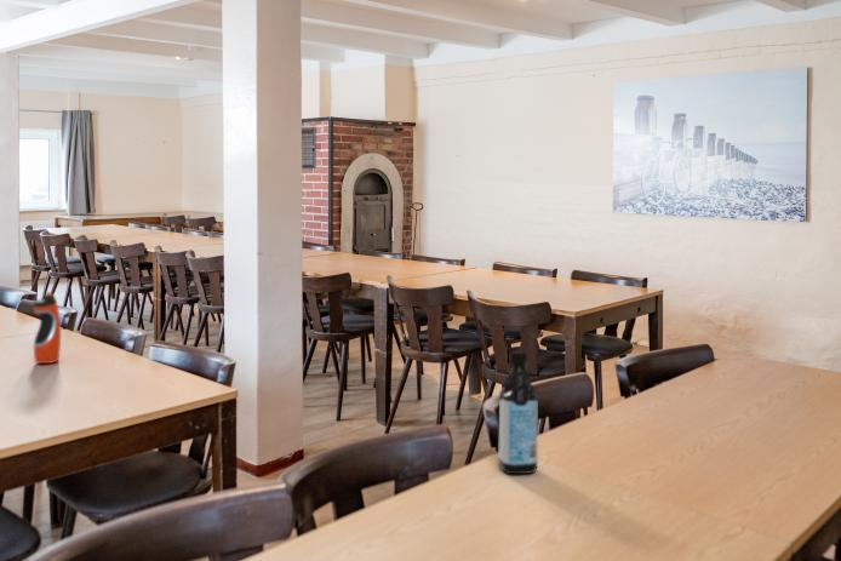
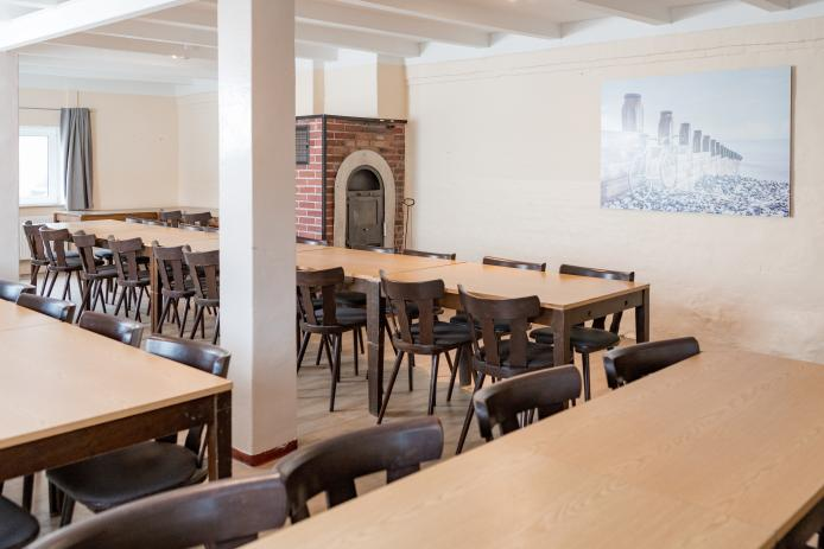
- water bottle (517, 411)
- water bottle (46, 327)
